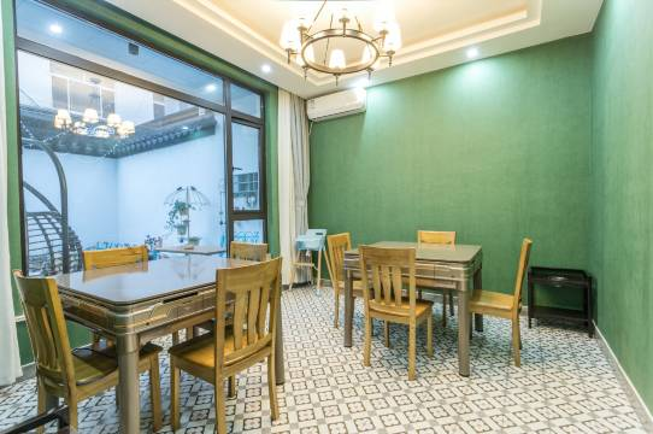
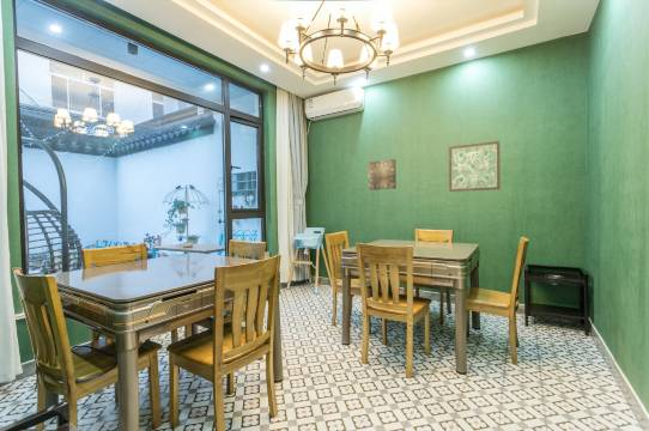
+ wall art (474, 164)
+ wall art (381, 175)
